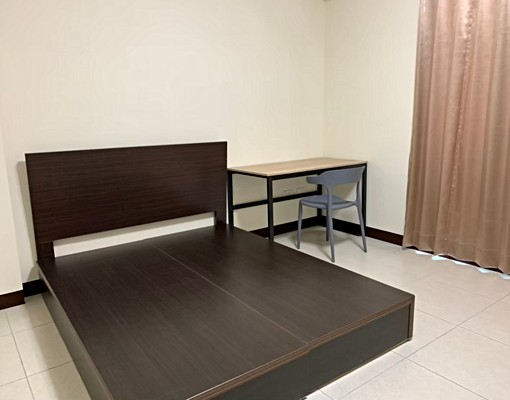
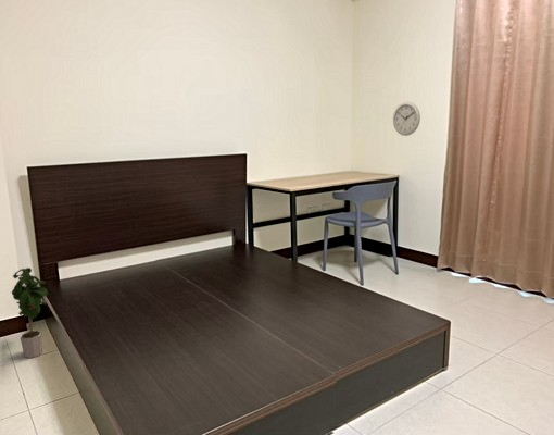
+ wall clock (405, 119)
+ potted plant (30, 312)
